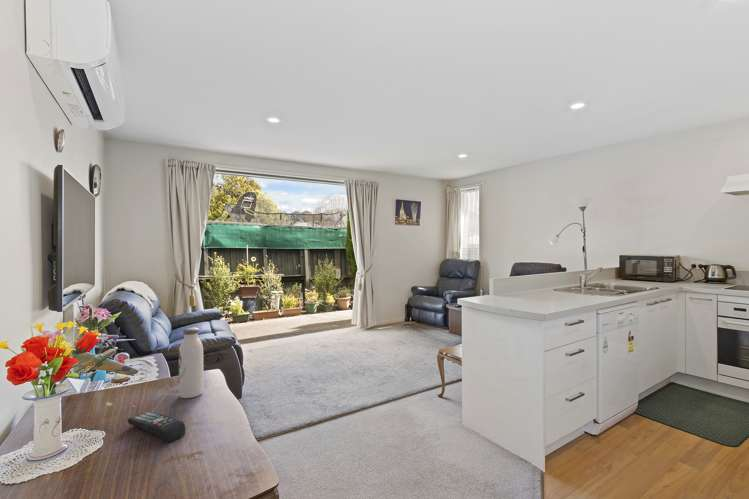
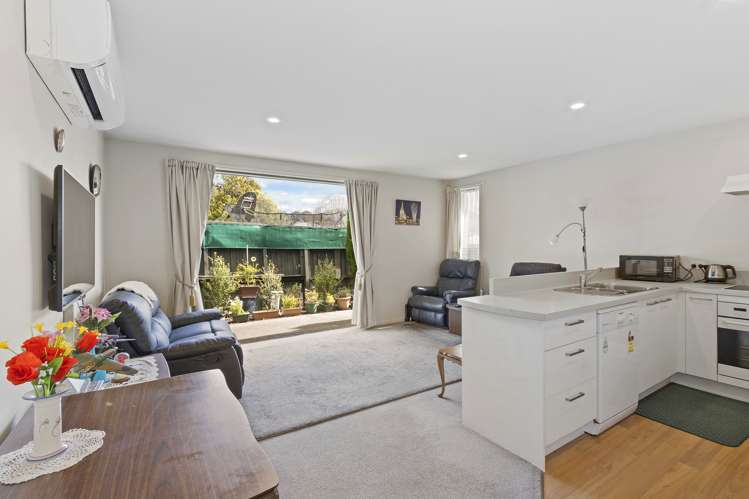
- water bottle (191, 361)
- remote control (156, 423)
